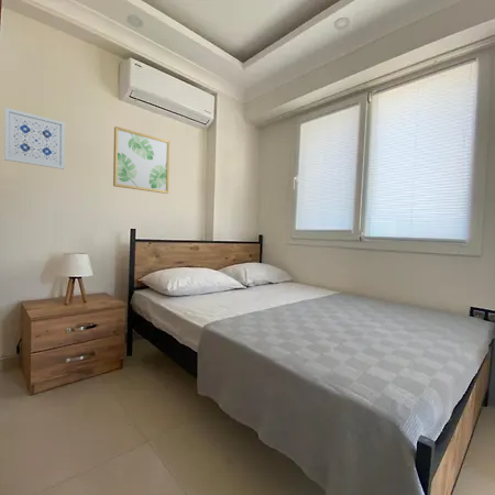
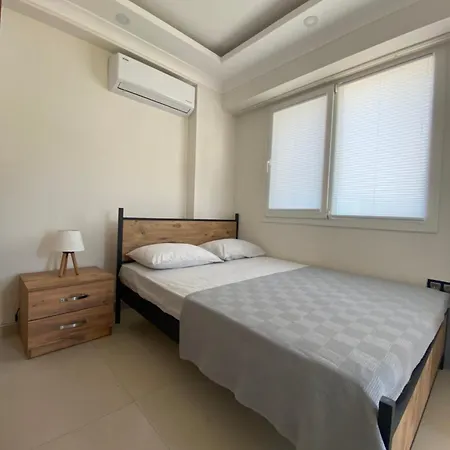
- wall art (143, 162)
- wall art (35, 140)
